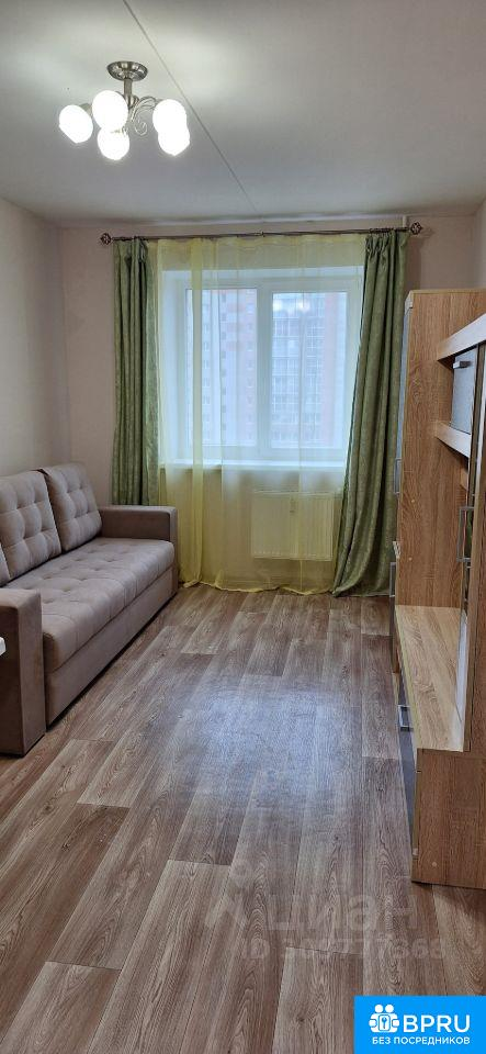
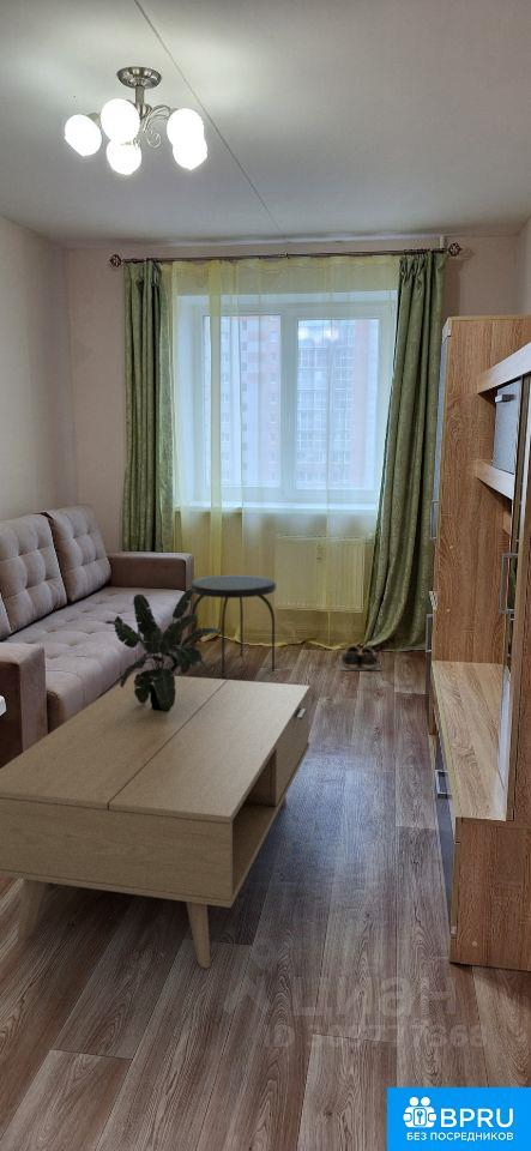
+ coffee table (175, 795)
+ shoes (358, 653)
+ potted plant (165, 650)
+ side table (240, 625)
